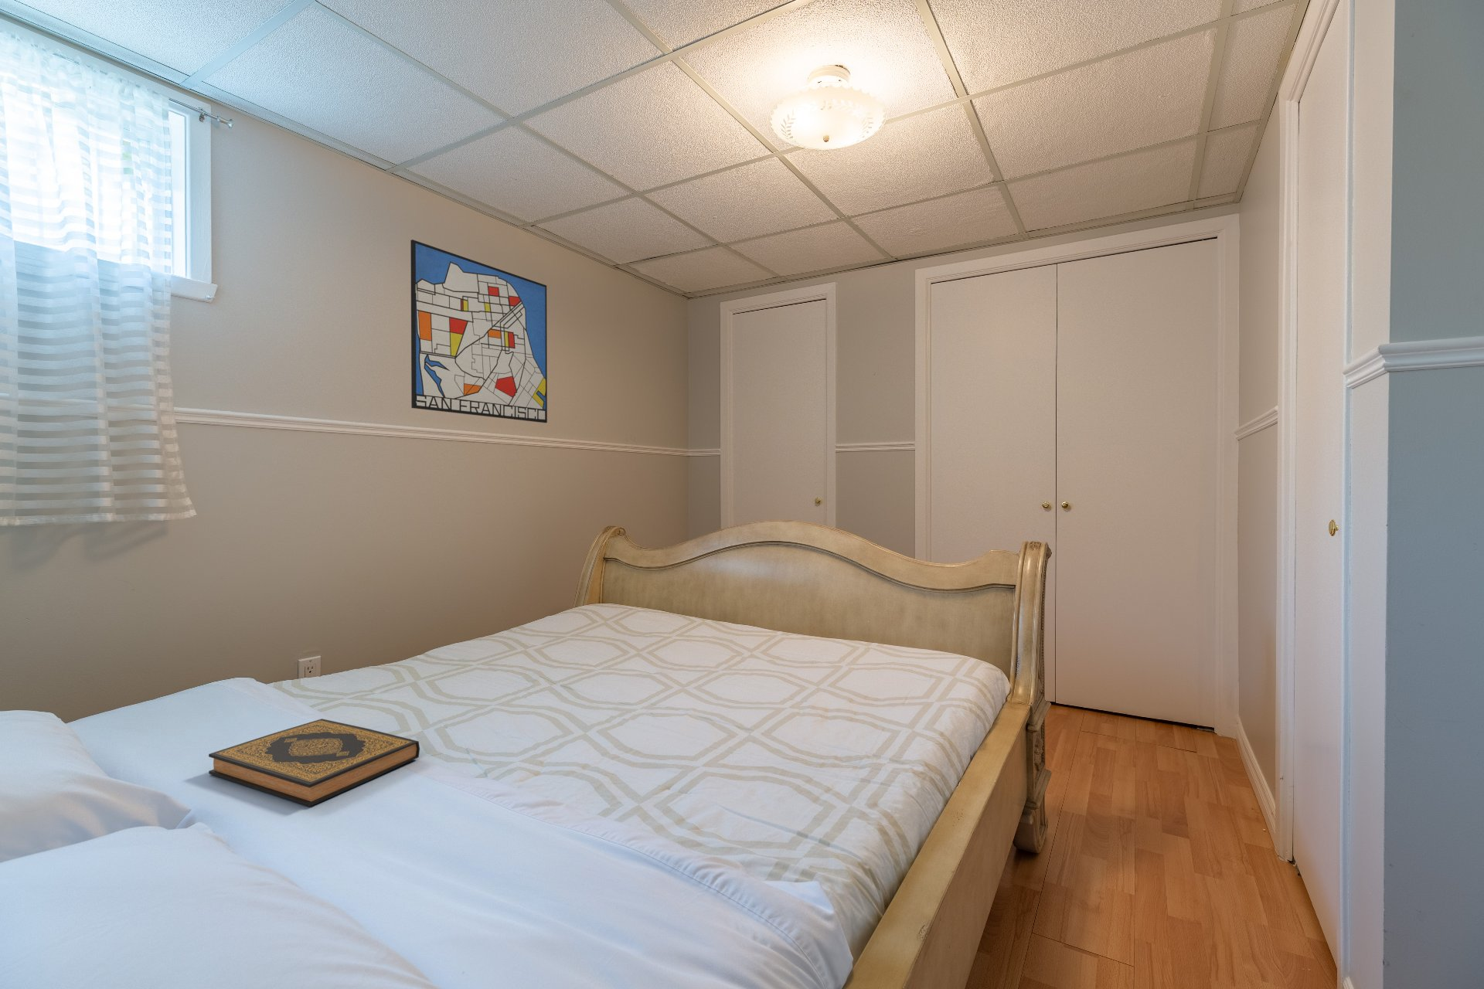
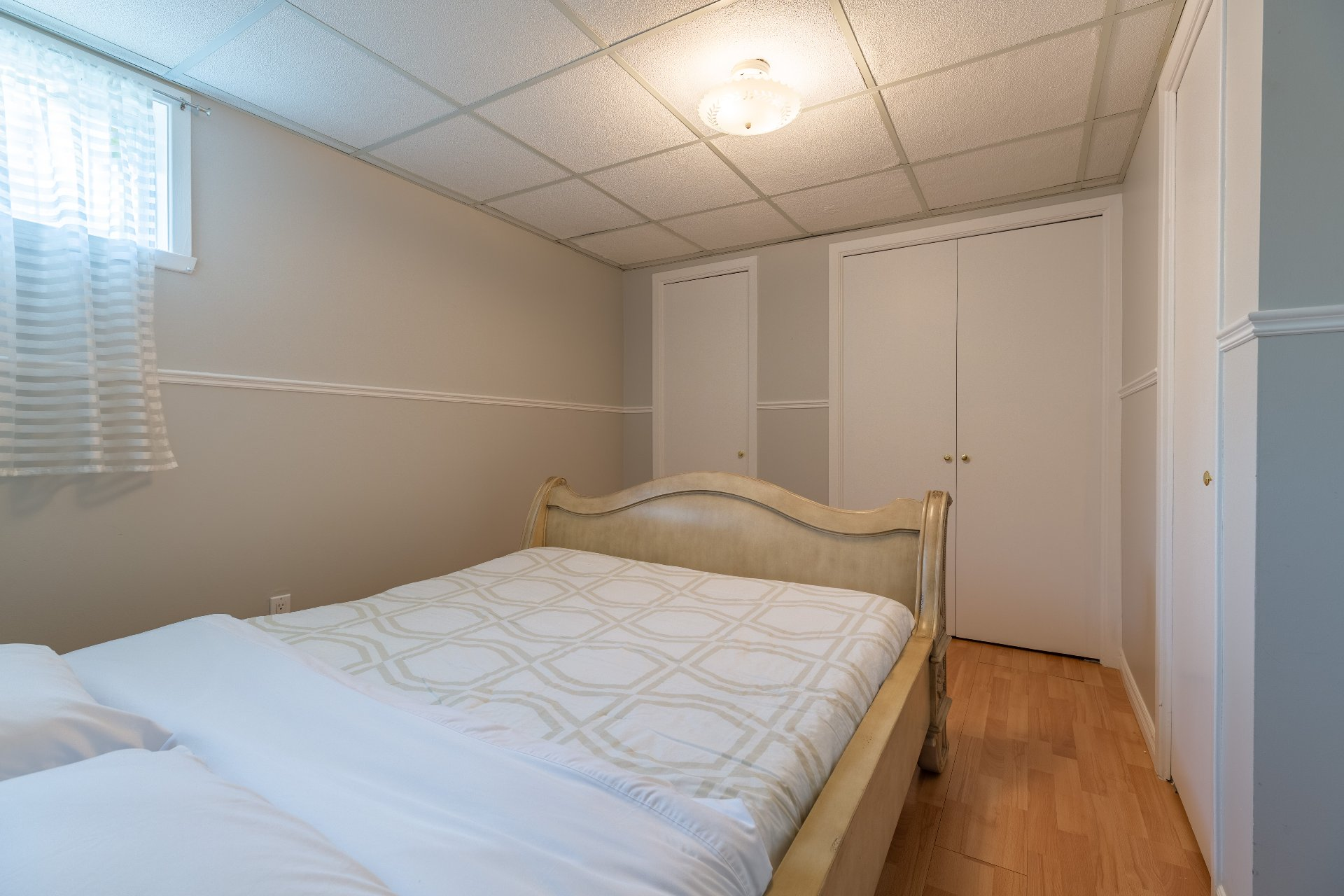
- wall art (486, 340)
- hardback book (317, 756)
